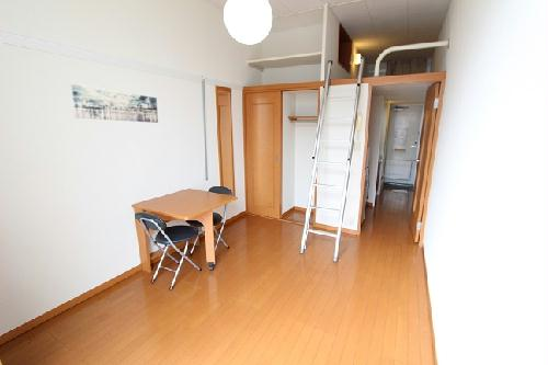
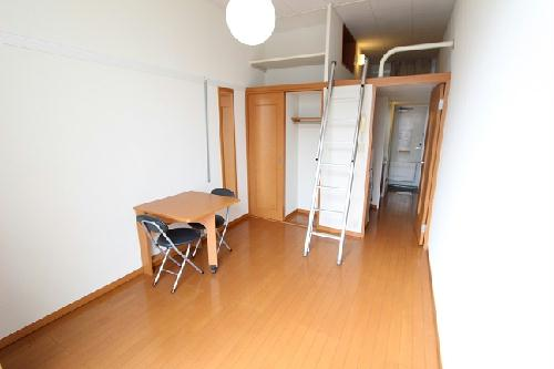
- wall art (121, 106)
